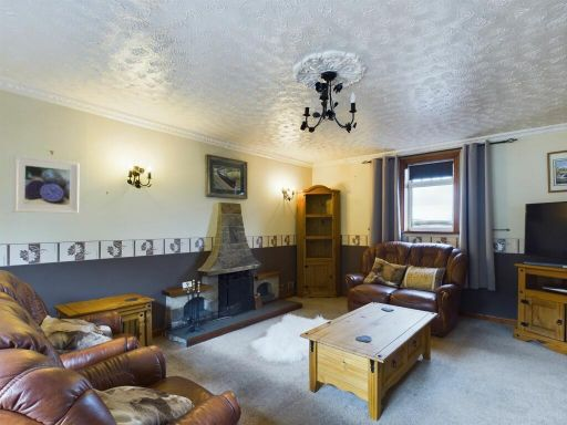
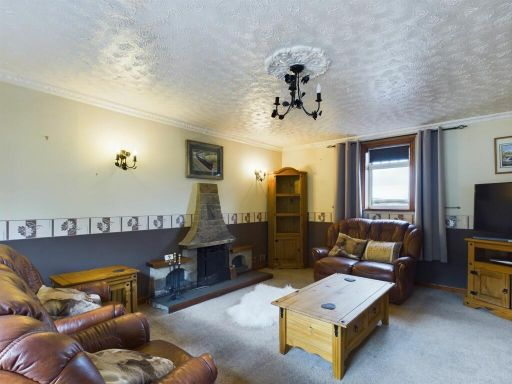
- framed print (48, 186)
